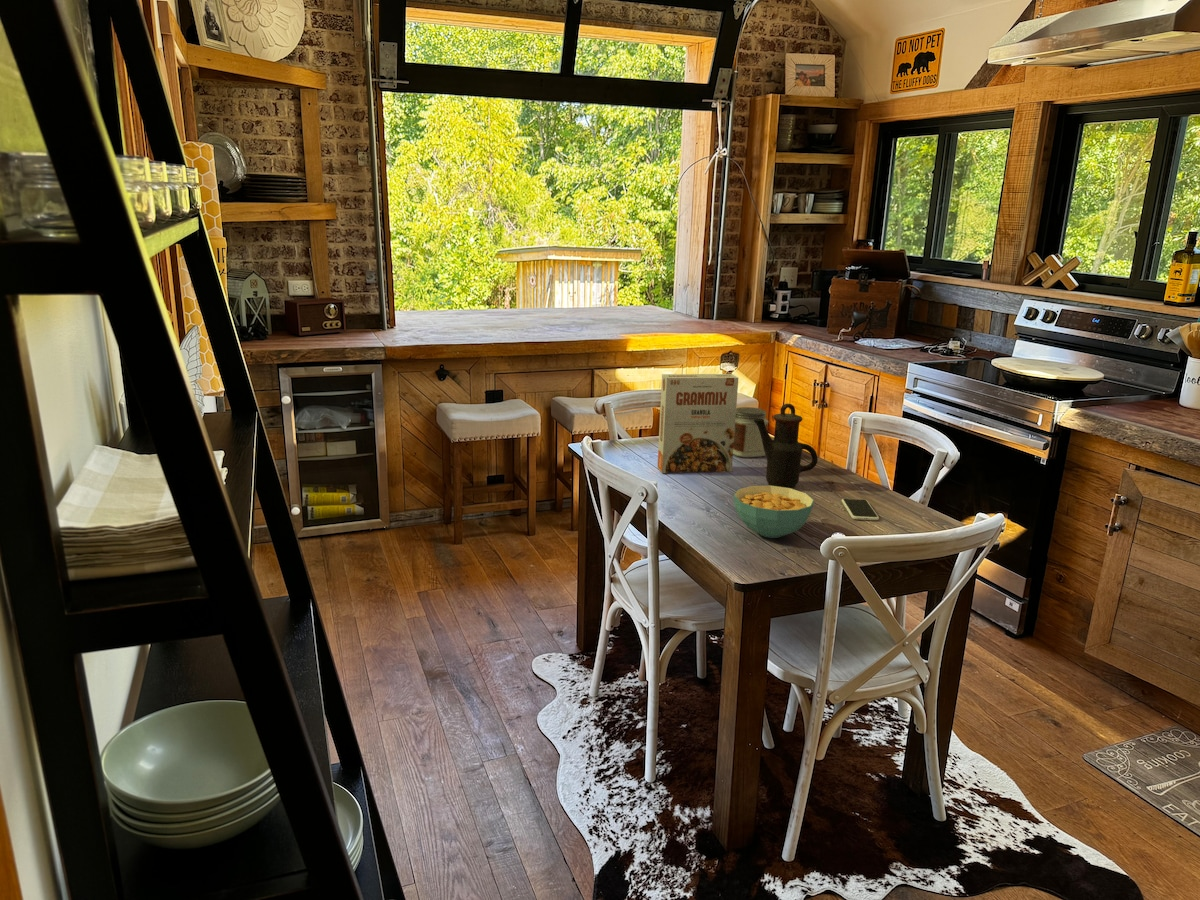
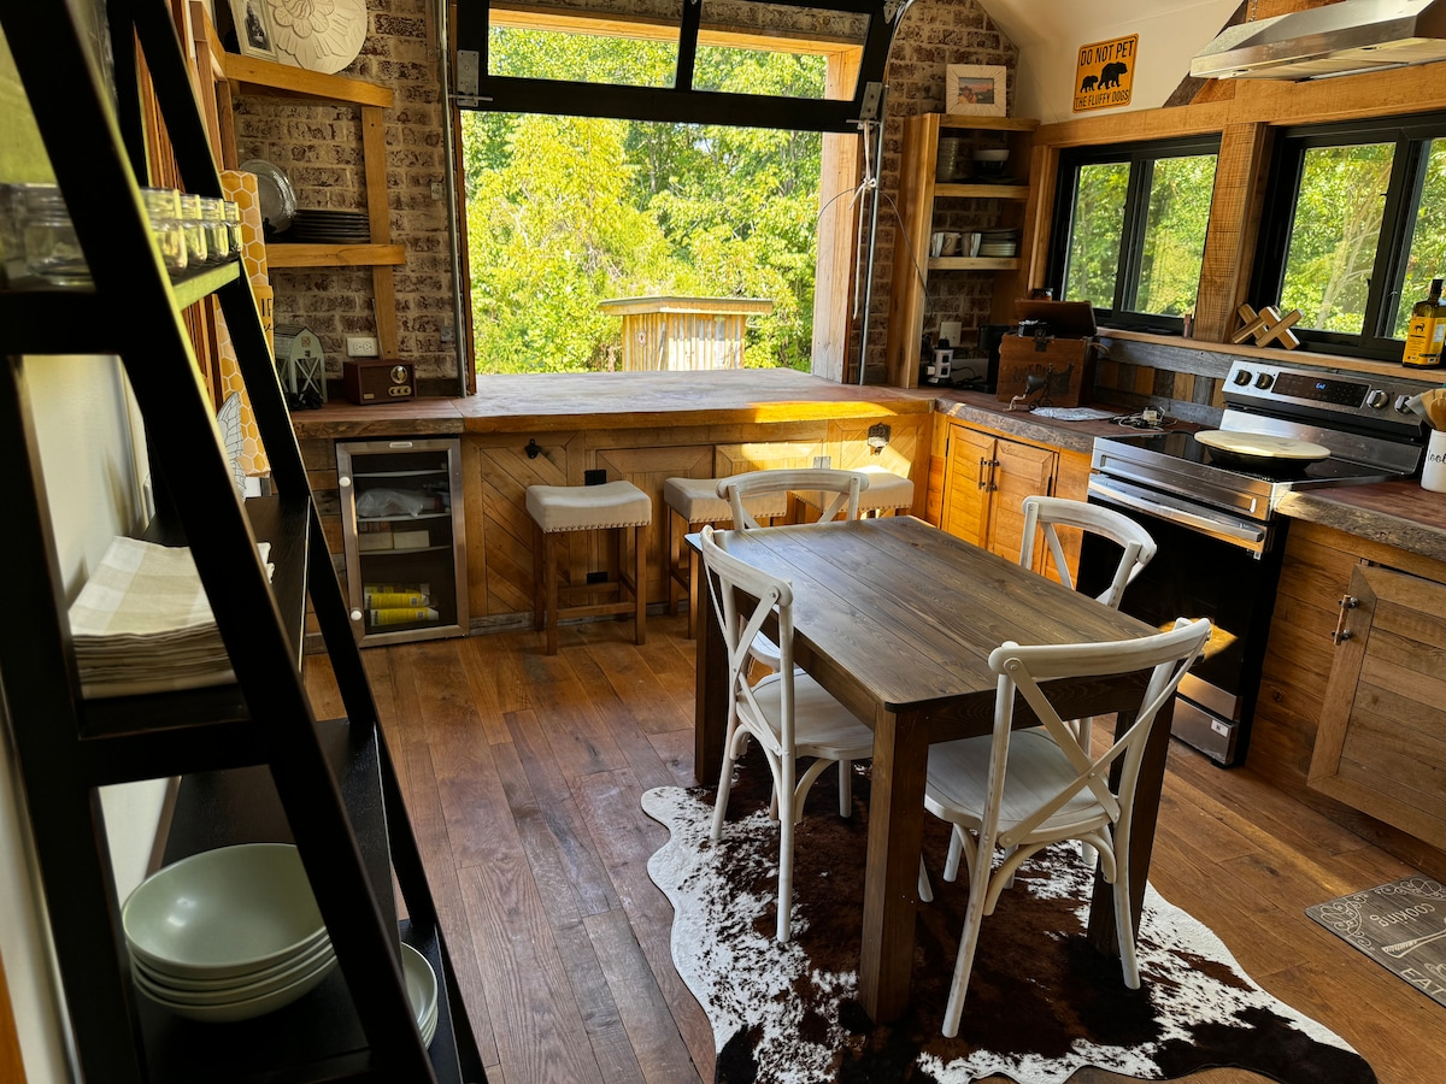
- cereal bowl (772, 515)
- jar (748, 431)
- teapot (785, 444)
- smartphone (859, 509)
- cereal box (697, 423)
